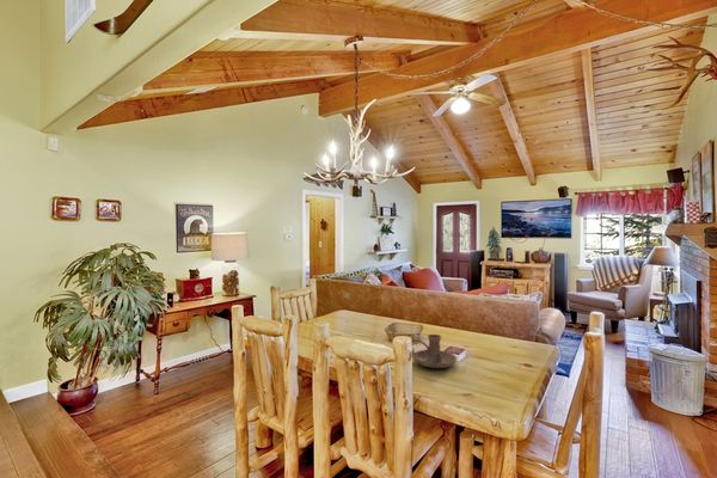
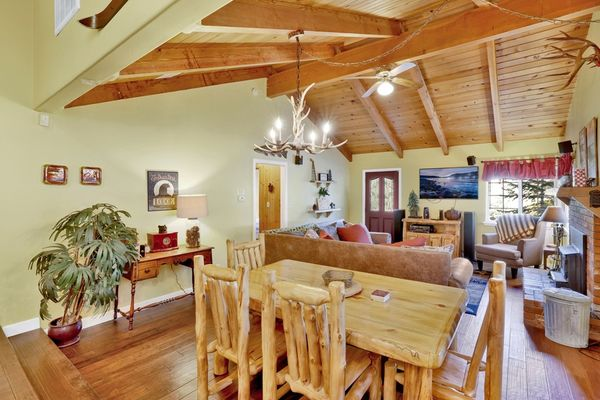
- candle holder (429, 349)
